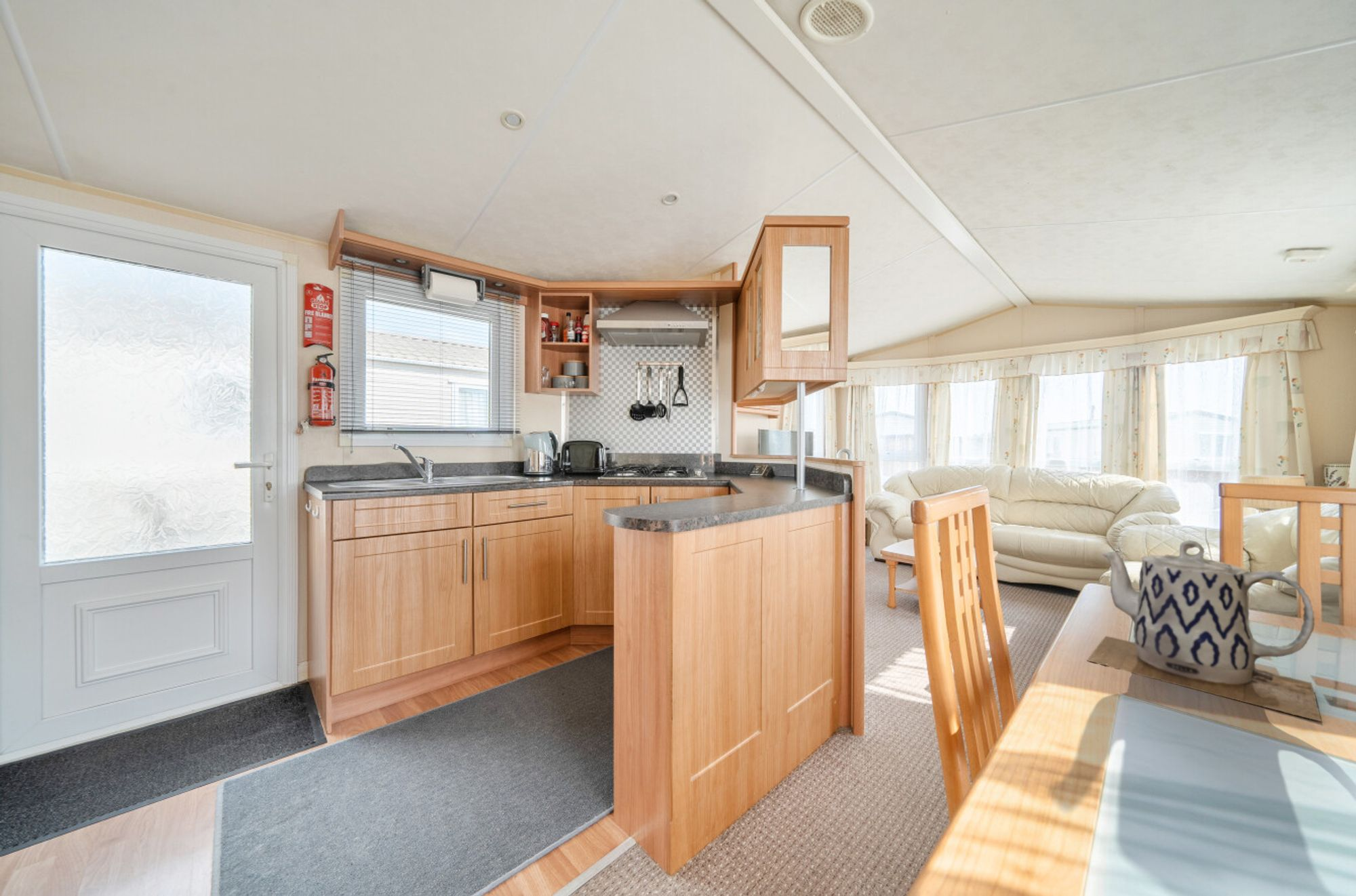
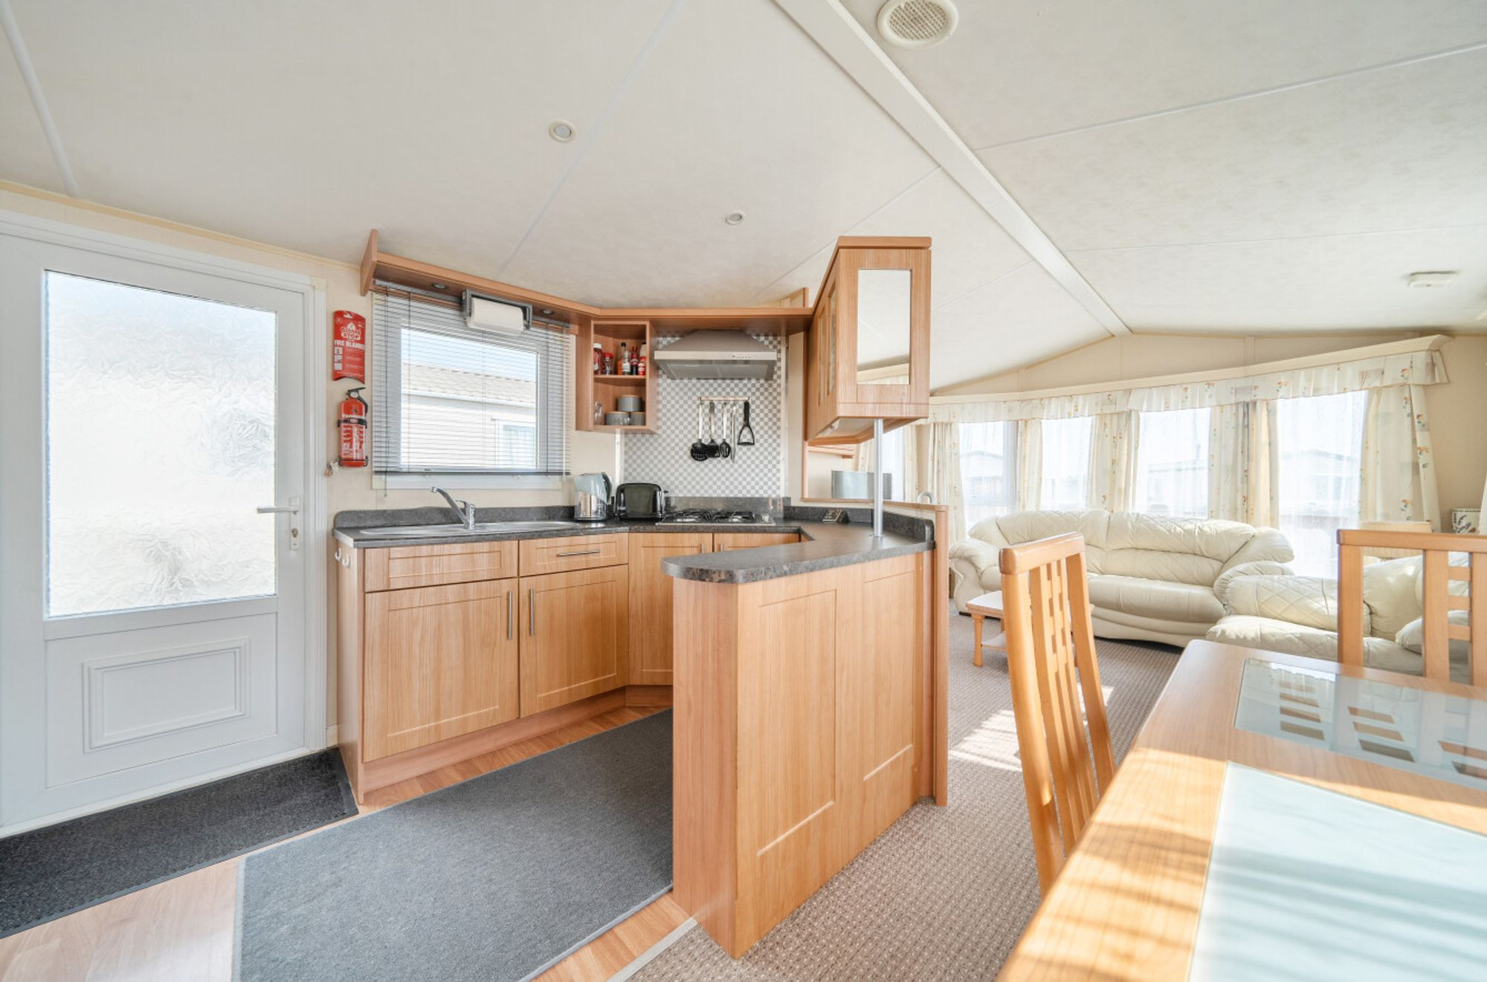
- teapot (1194, 607)
